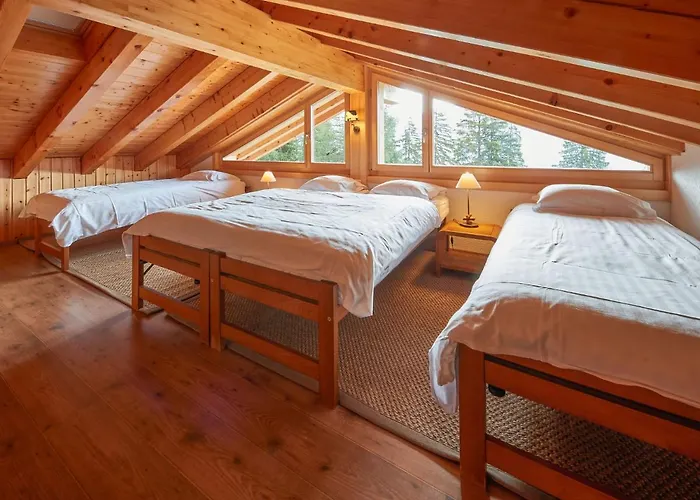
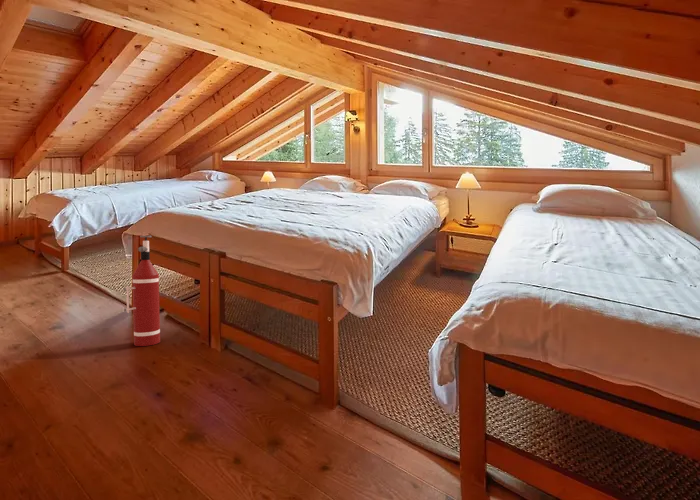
+ fire extinguisher (141, 290)
